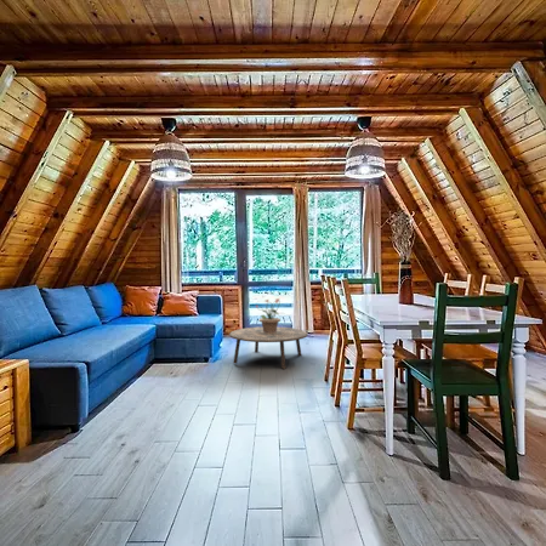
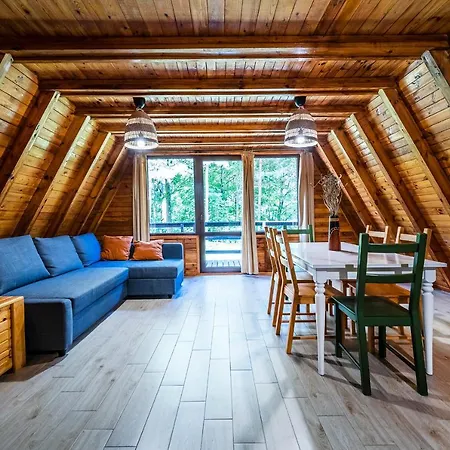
- potted plant (271, 314)
- coffee table (268, 341)
